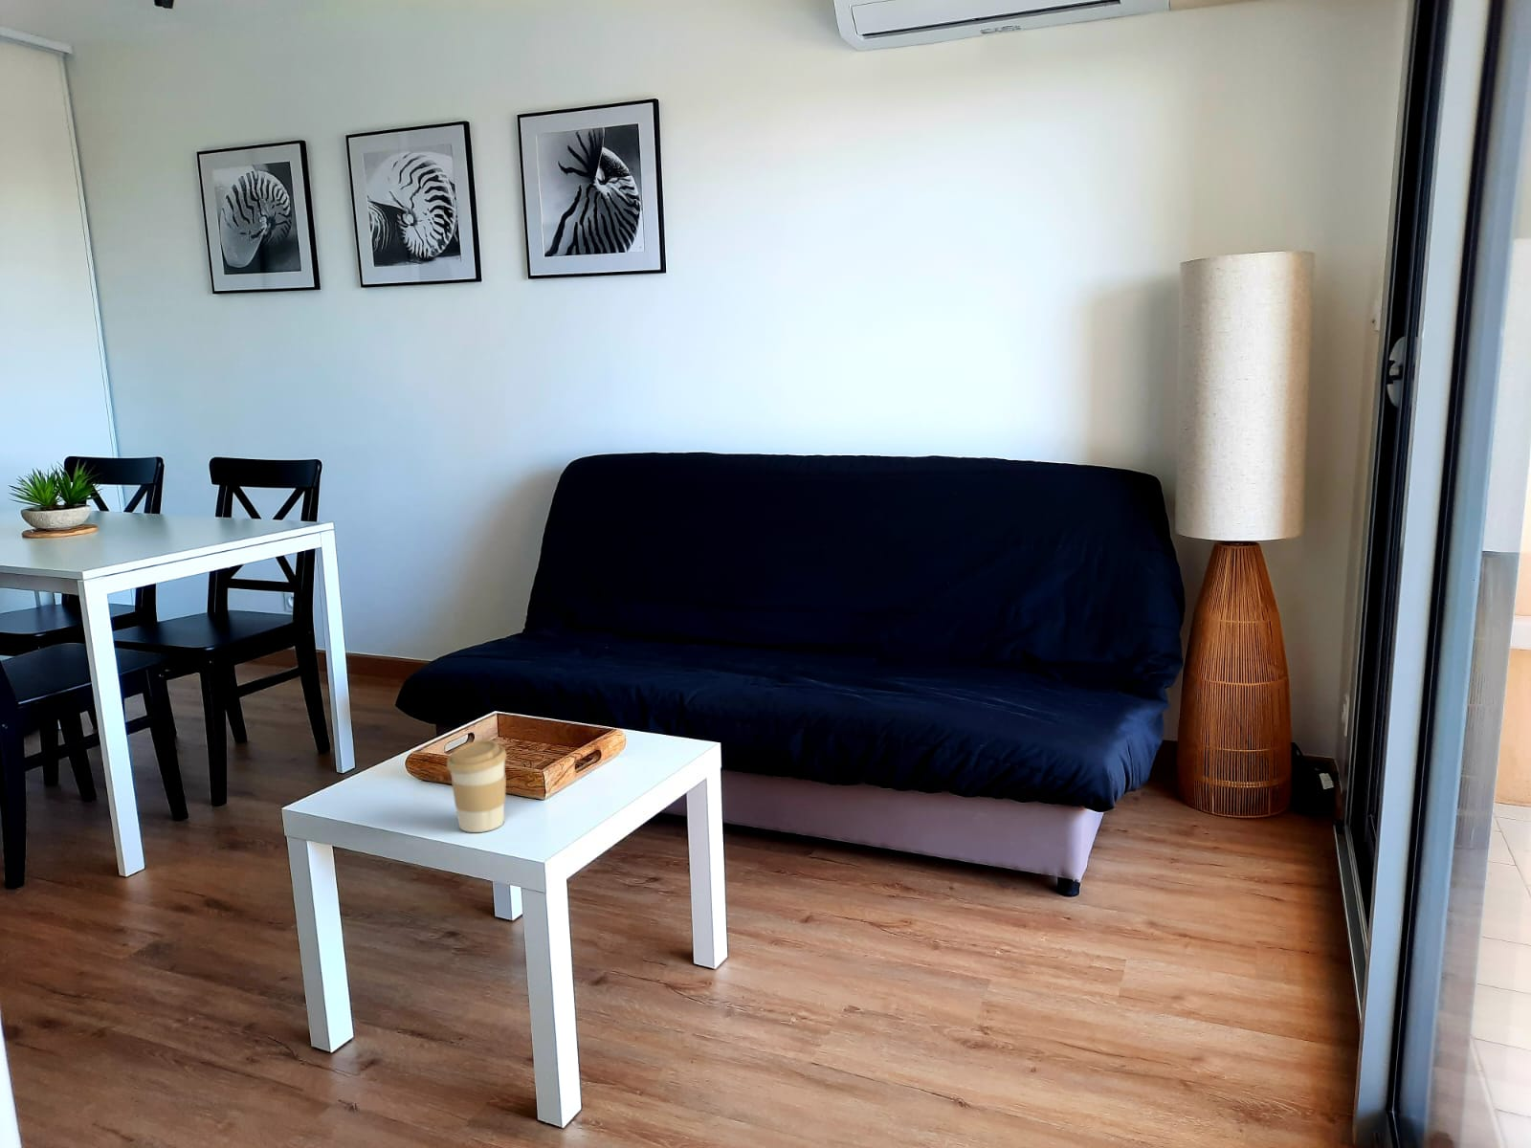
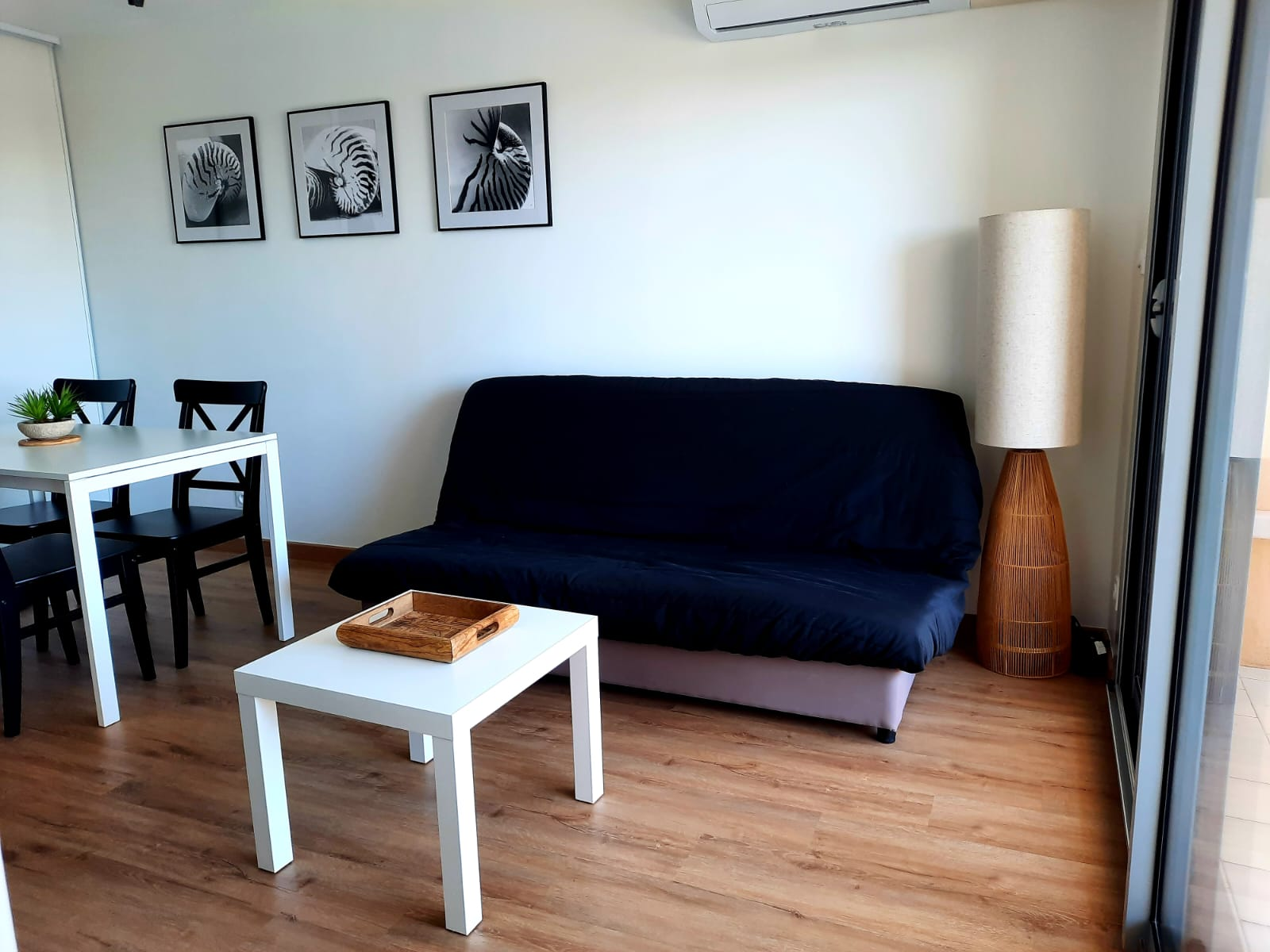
- coffee cup (479, 785)
